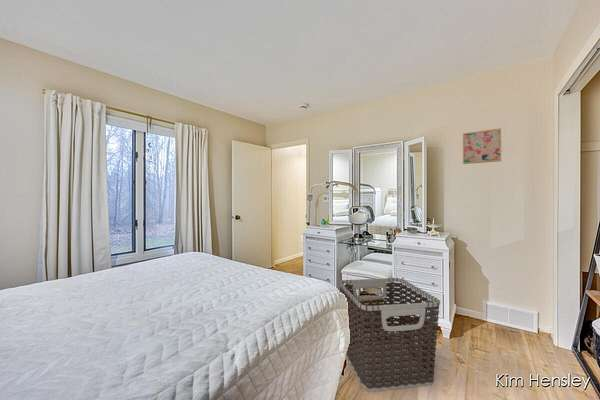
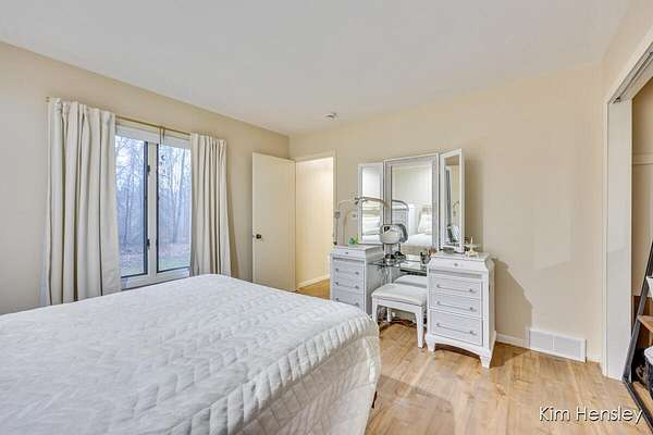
- wall art (481, 146)
- clothes hamper (384, 327)
